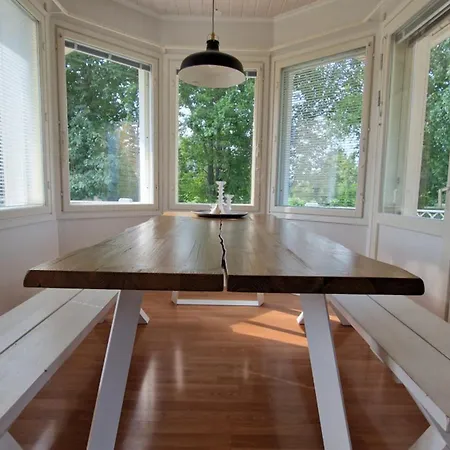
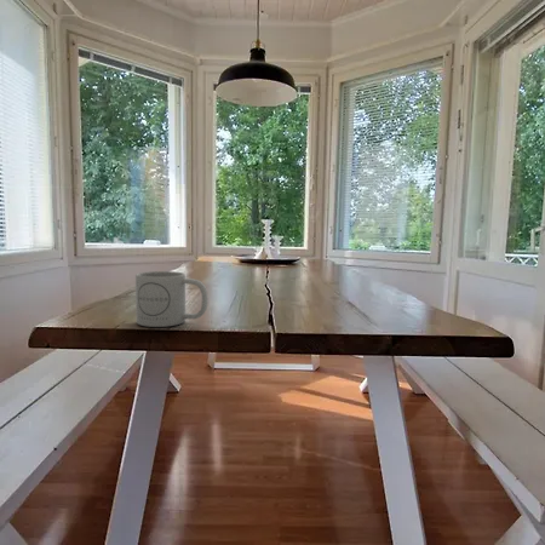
+ mug (172, 298)
